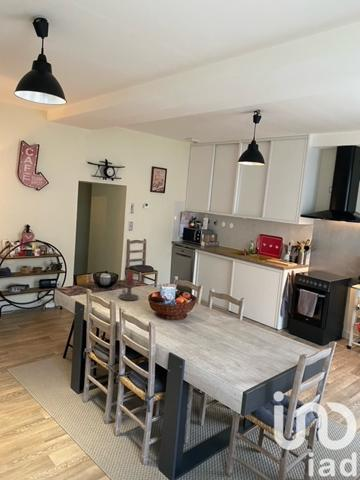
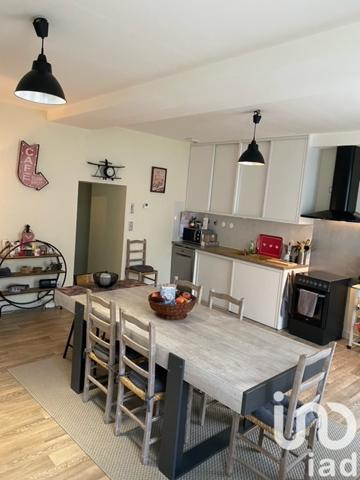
- candle holder (128, 284)
